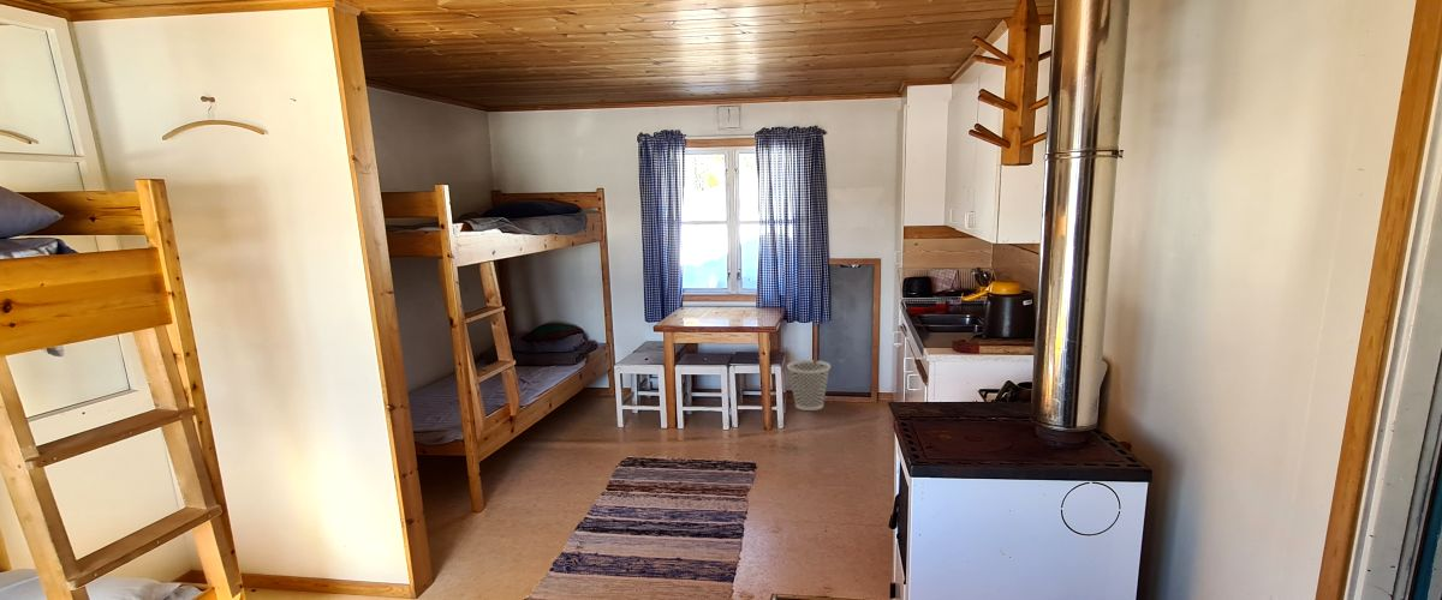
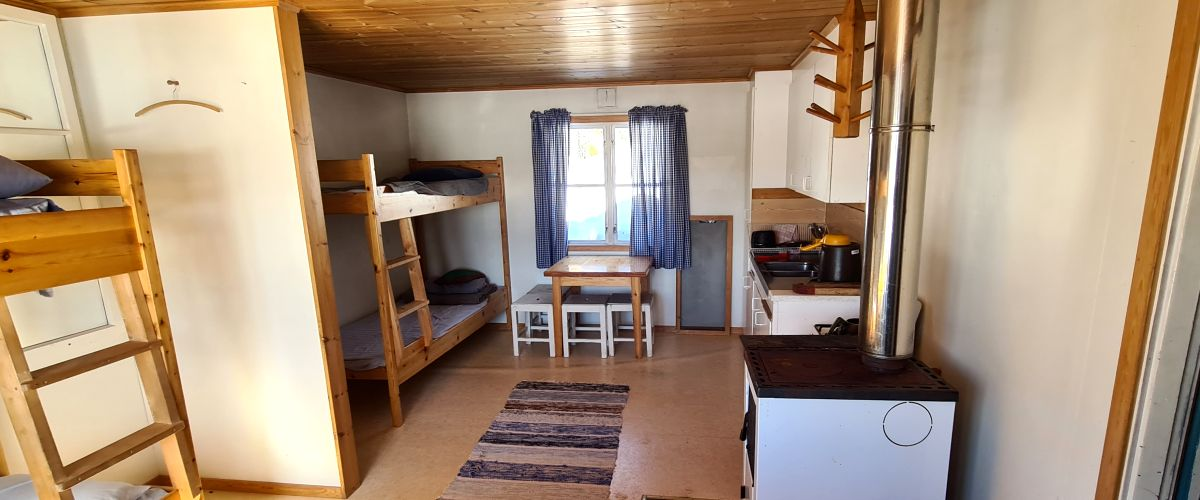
- wastebasket (809, 385)
